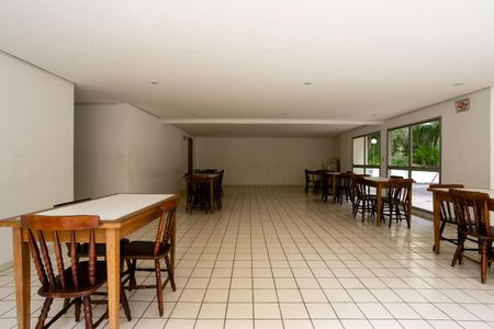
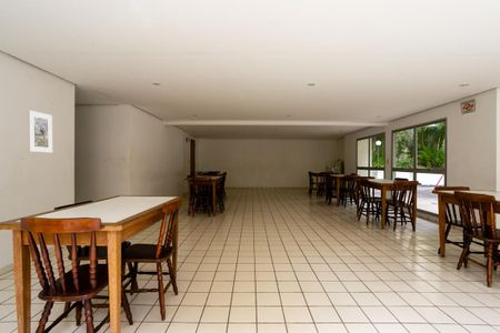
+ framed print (40, 132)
